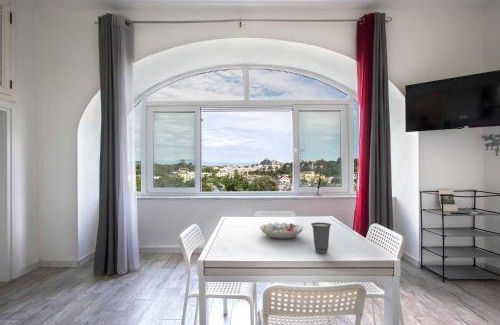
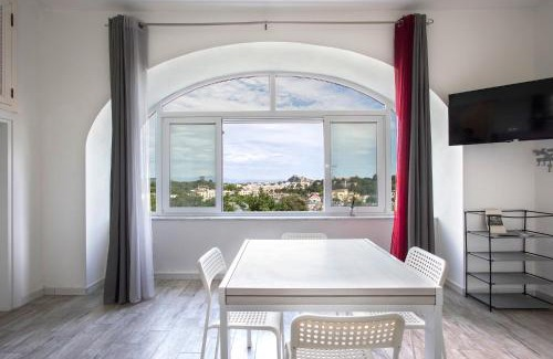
- cup (321, 238)
- decorative bowl (281, 231)
